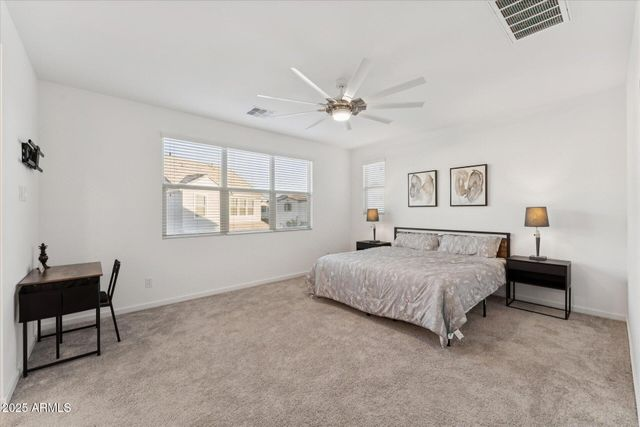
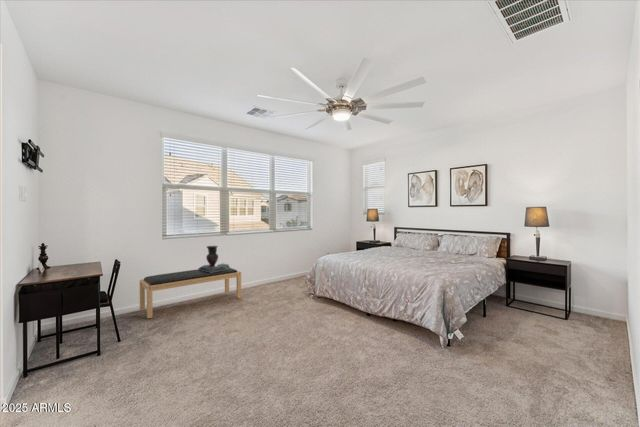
+ decorative urn (215, 257)
+ bench (192, 284)
